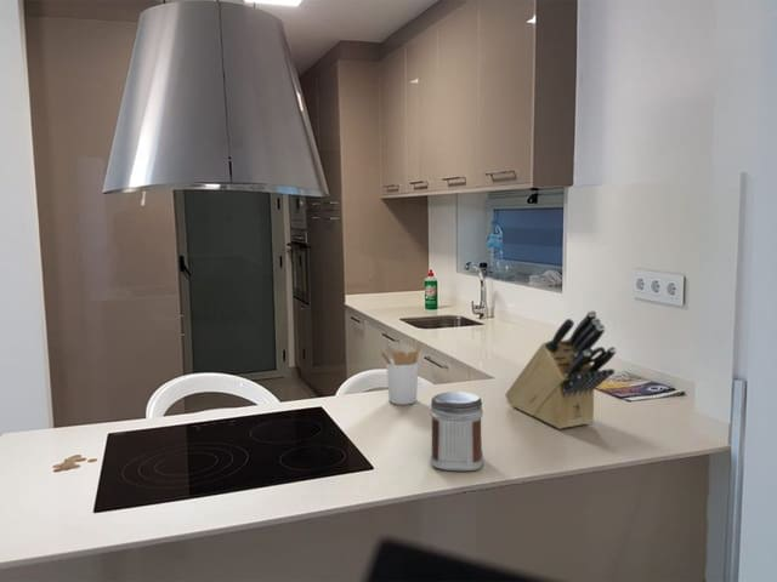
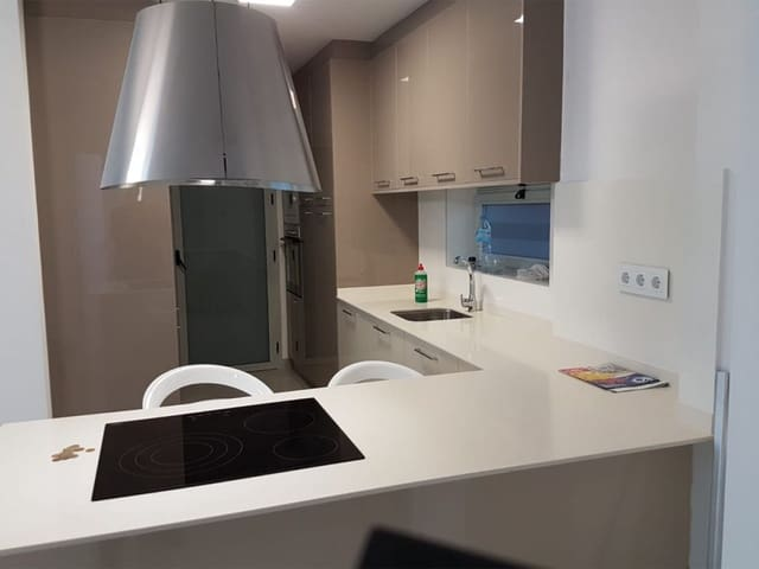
- utensil holder (403, 373)
- knife block (557, 363)
- jar (456, 429)
